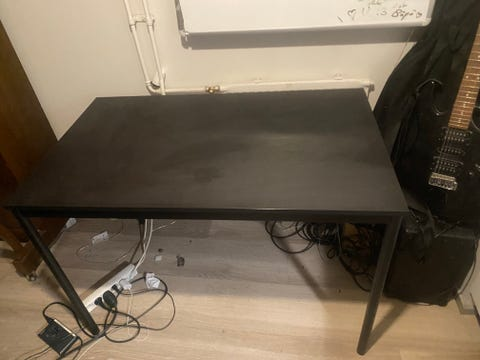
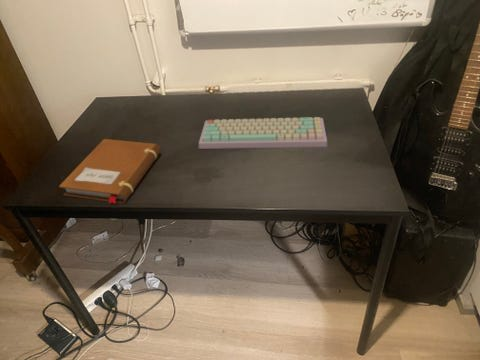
+ notebook (113, 169)
+ keyboard (262, 131)
